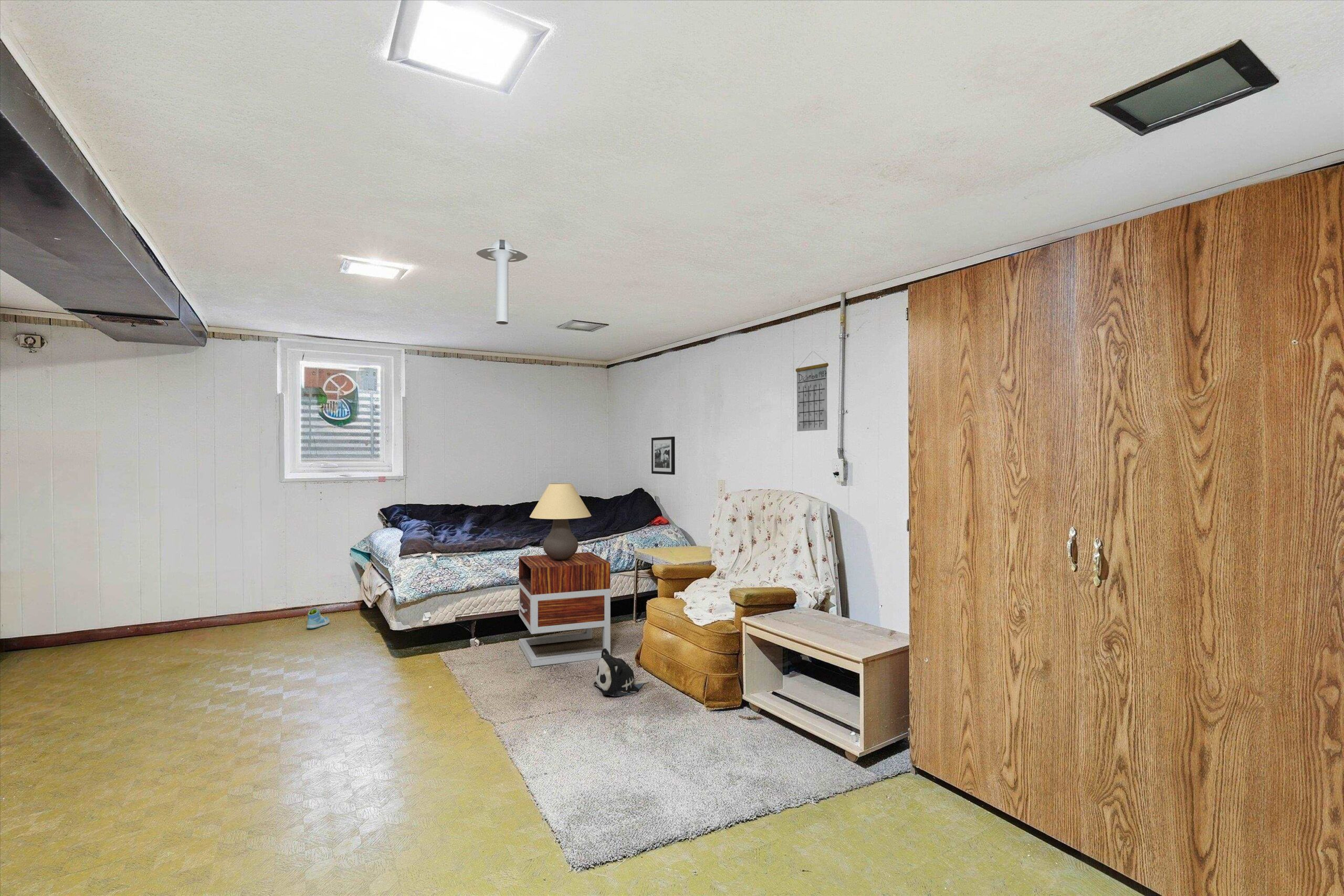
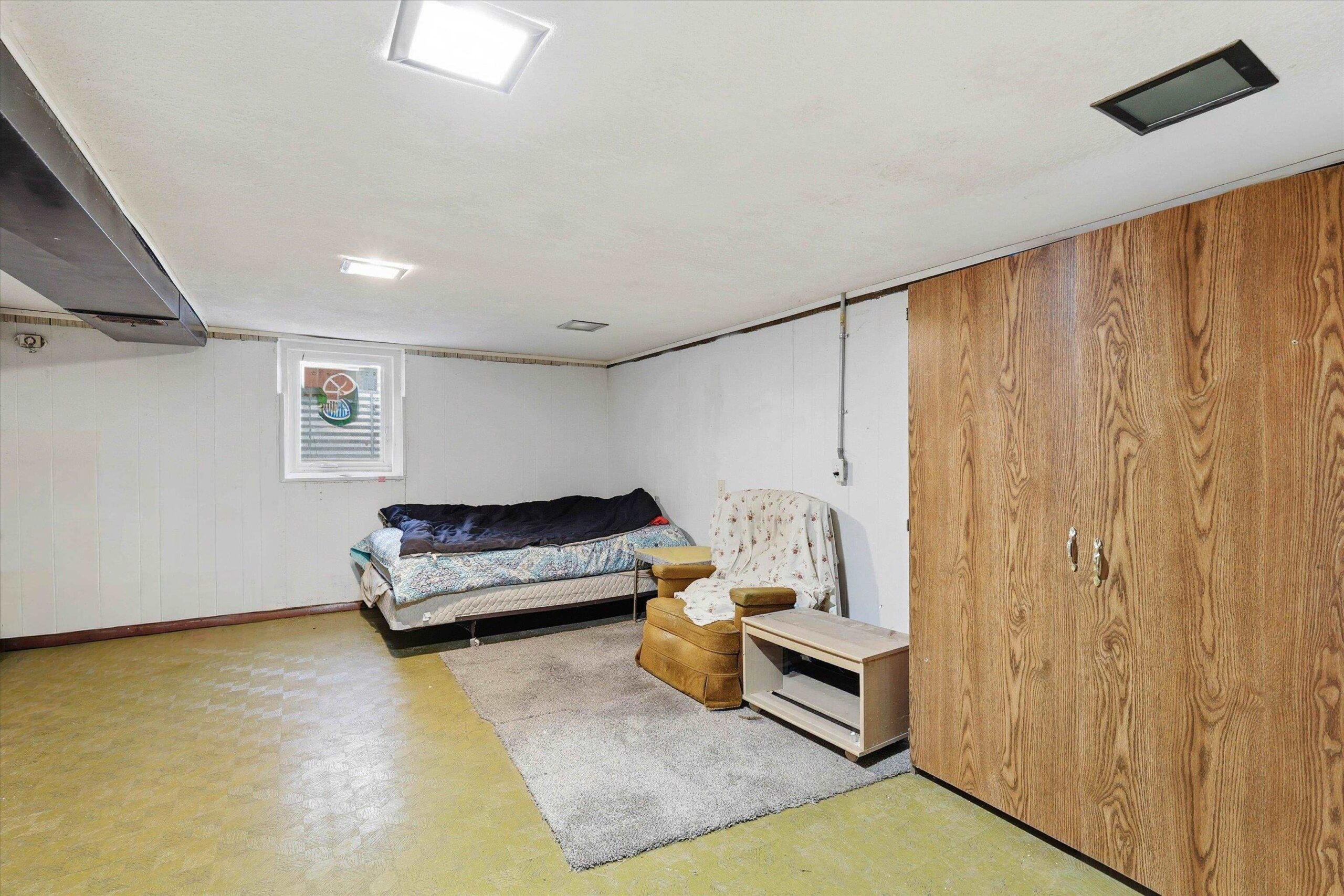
- table lamp (561, 521)
- ceiling light (502, 282)
- plush toy (623, 668)
- picture frame (663, 456)
- sneaker (319, 616)
- nightstand (561, 605)
- calendar (812, 390)
